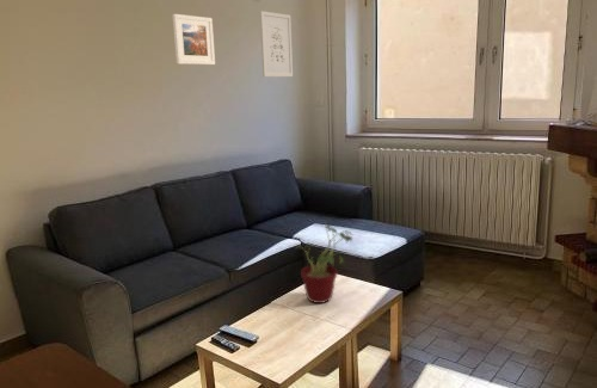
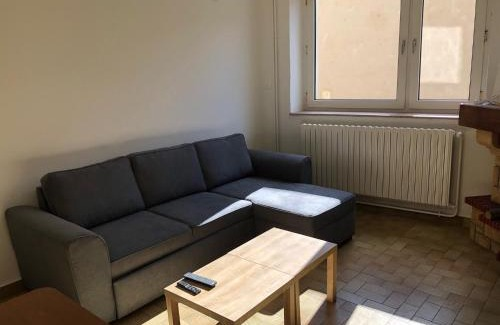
- wall art (277, 44)
- potted plant (328, 258)
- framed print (195, 39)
